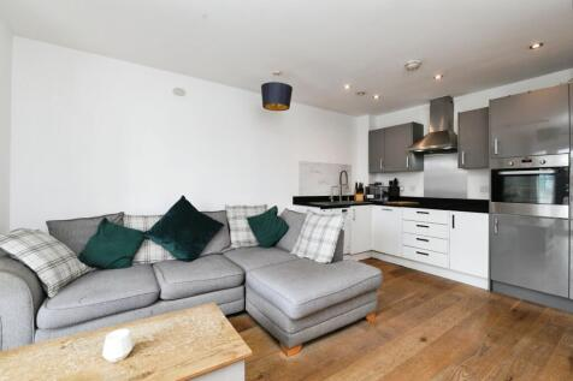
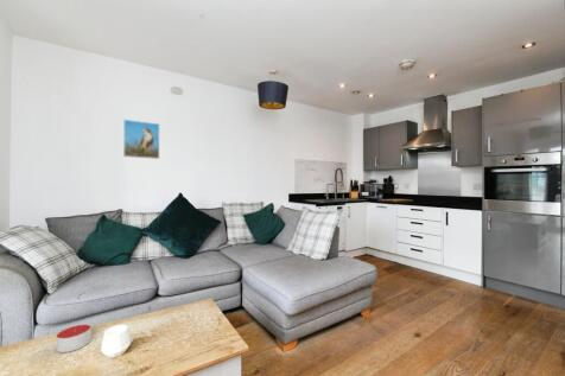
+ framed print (141, 139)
+ candle (74, 336)
